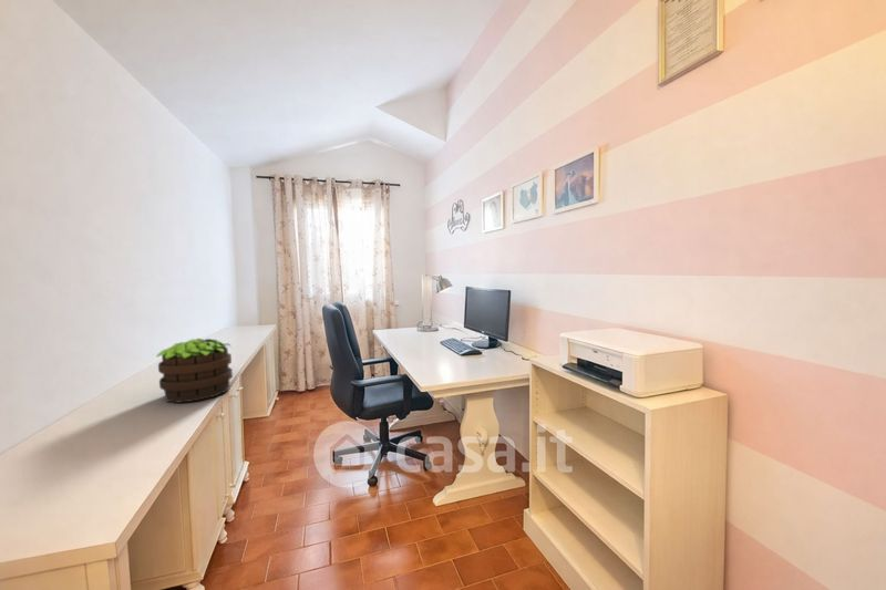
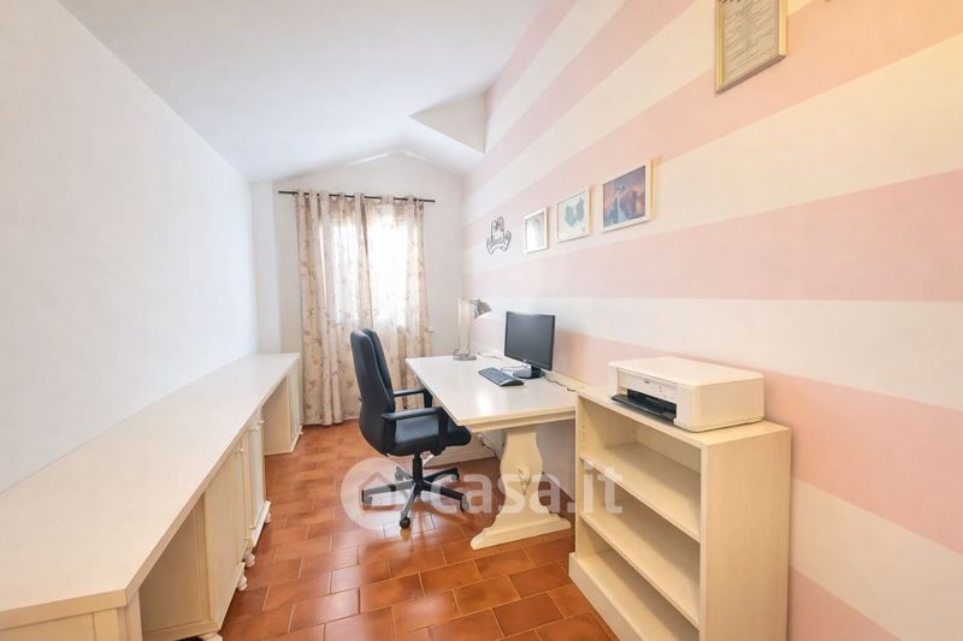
- potted plant (196, 365)
